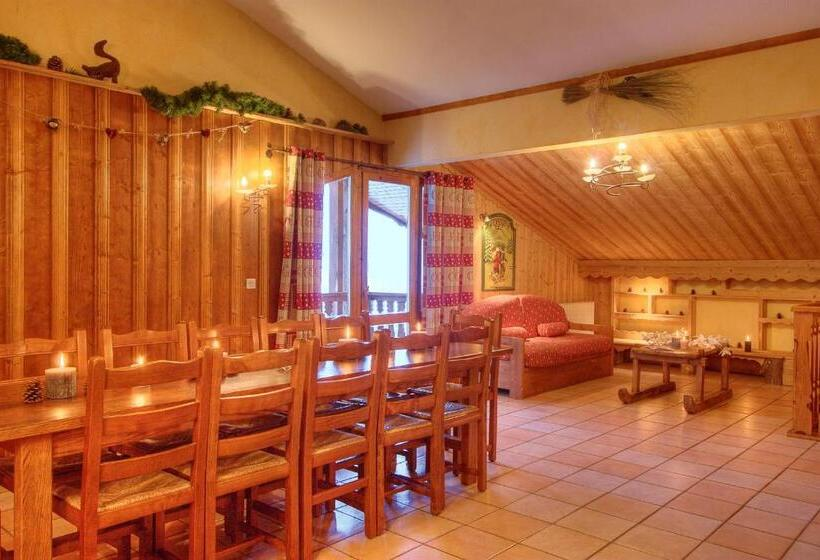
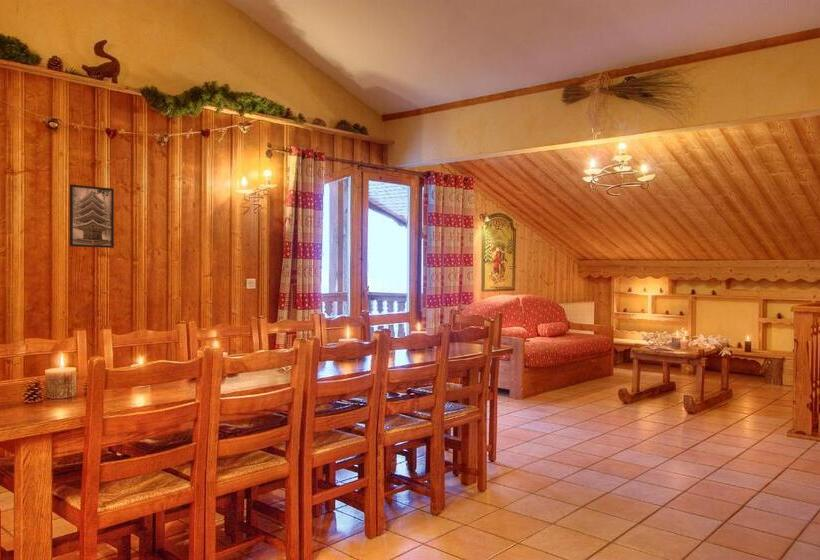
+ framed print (92, 216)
